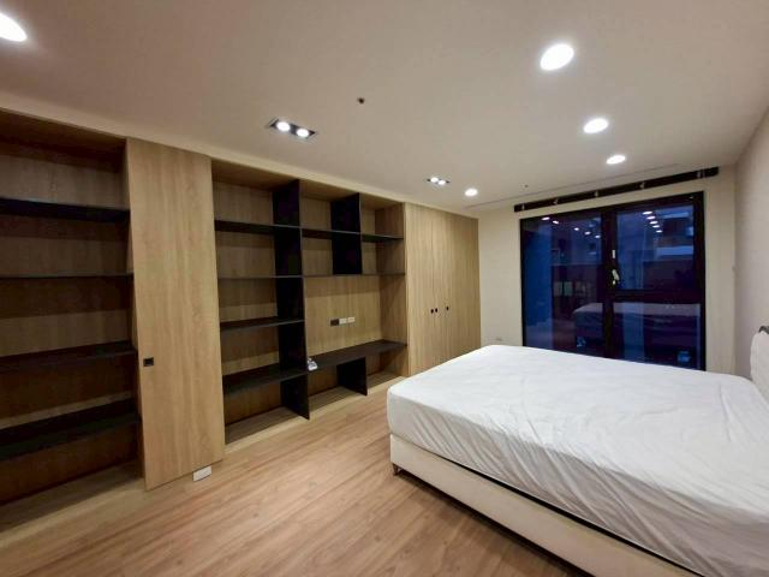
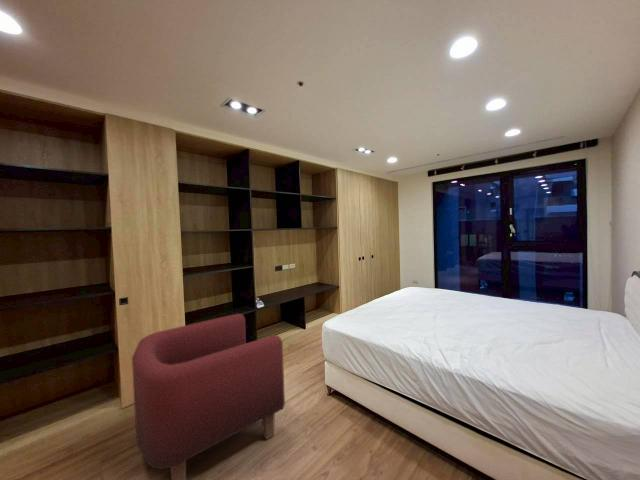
+ armchair (207, 382)
